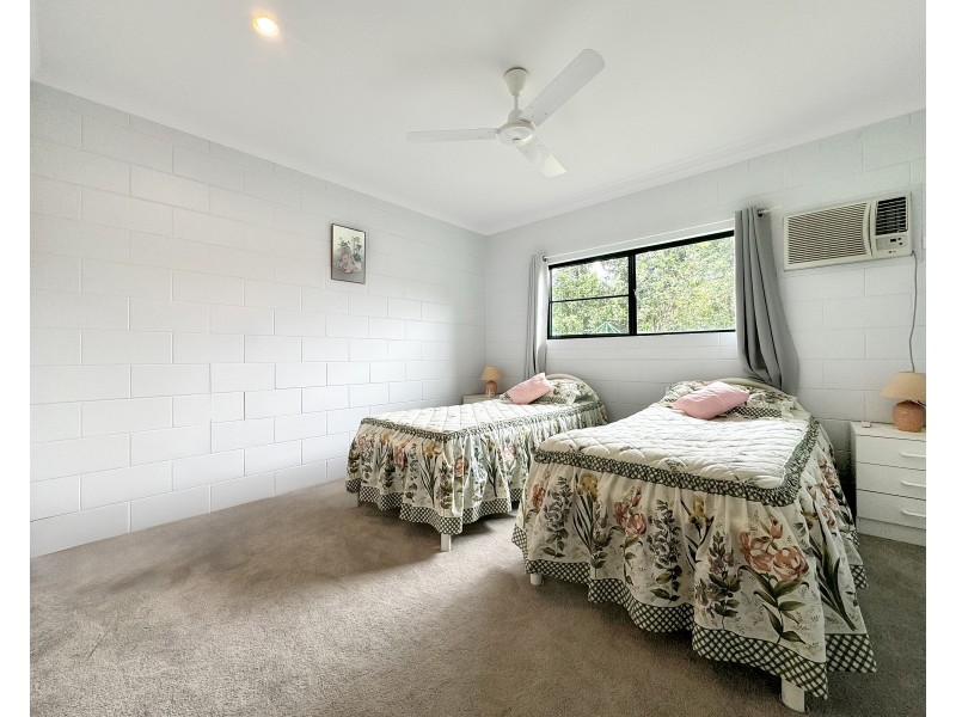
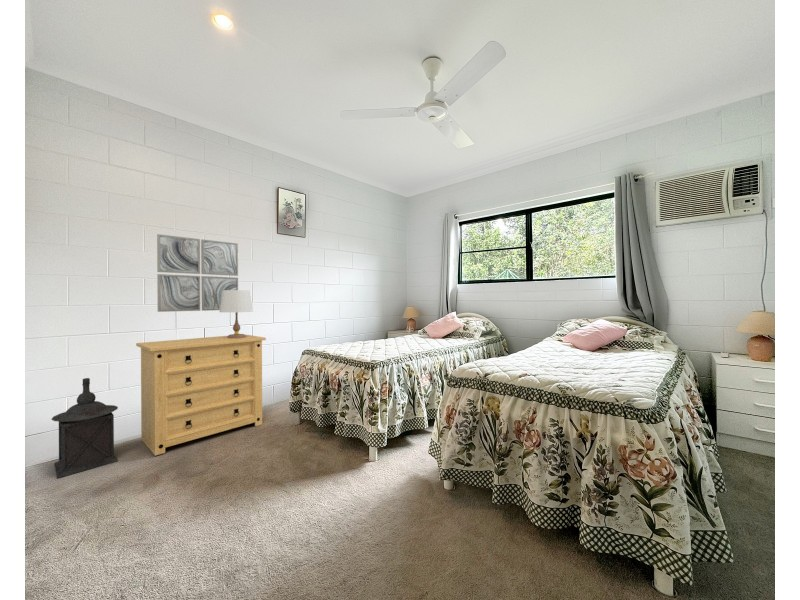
+ wall art (201, 276)
+ lantern (86, 420)
+ table lamp (236, 313)
+ dresser (205, 386)
